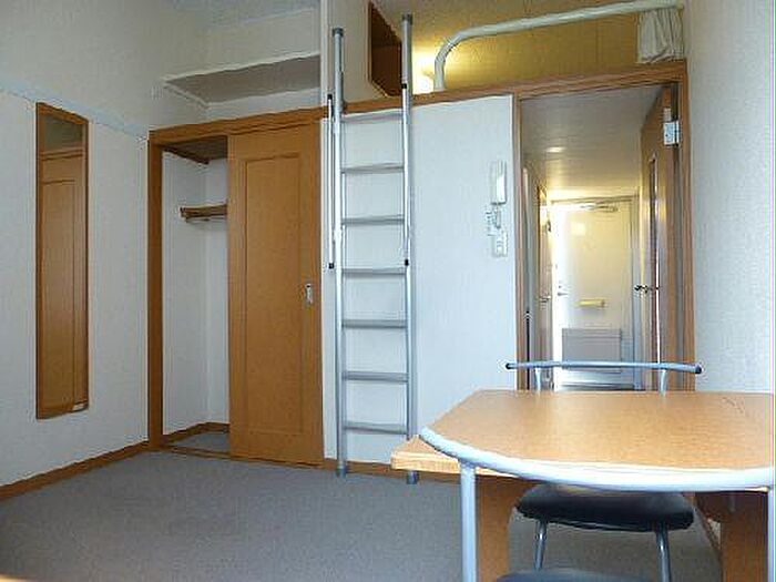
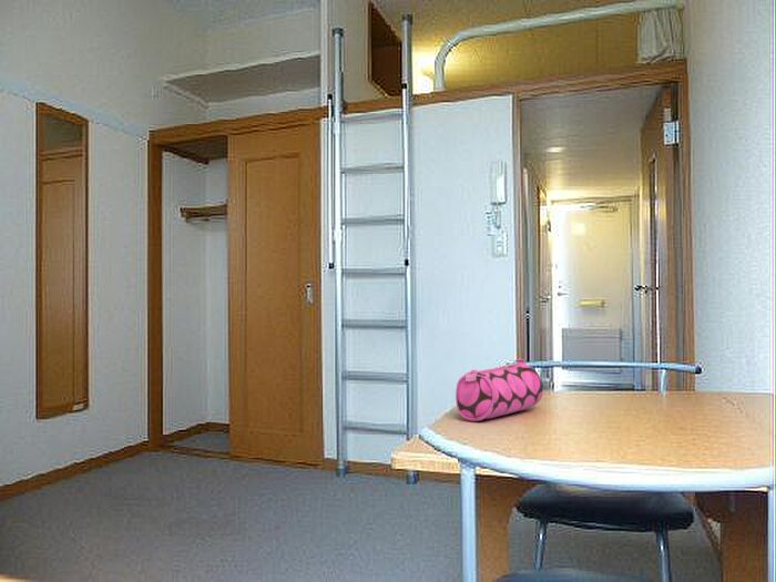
+ pencil case (499, 388)
